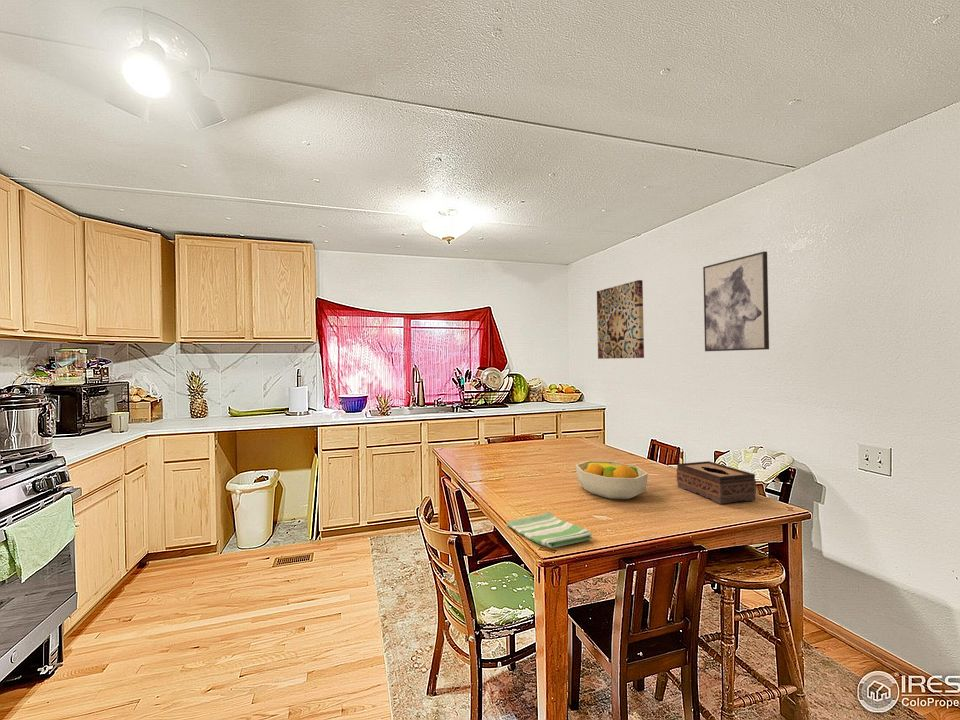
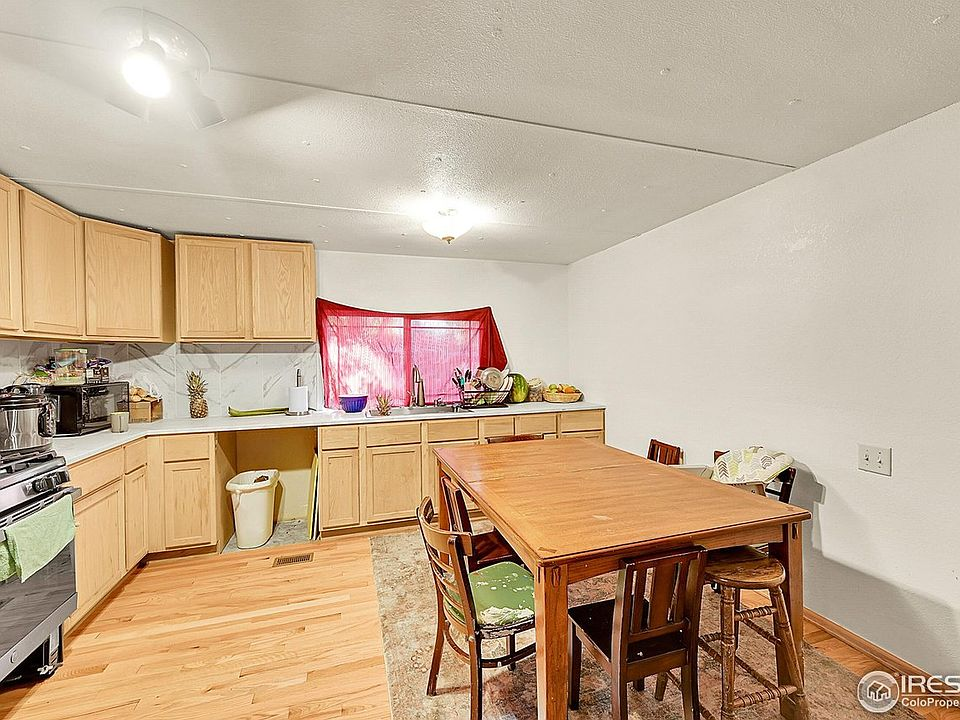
- wall art (733, 305)
- fruit bowl (610, 475)
- tissue box (714, 481)
- dish towel (548, 528)
- wall art (618, 322)
